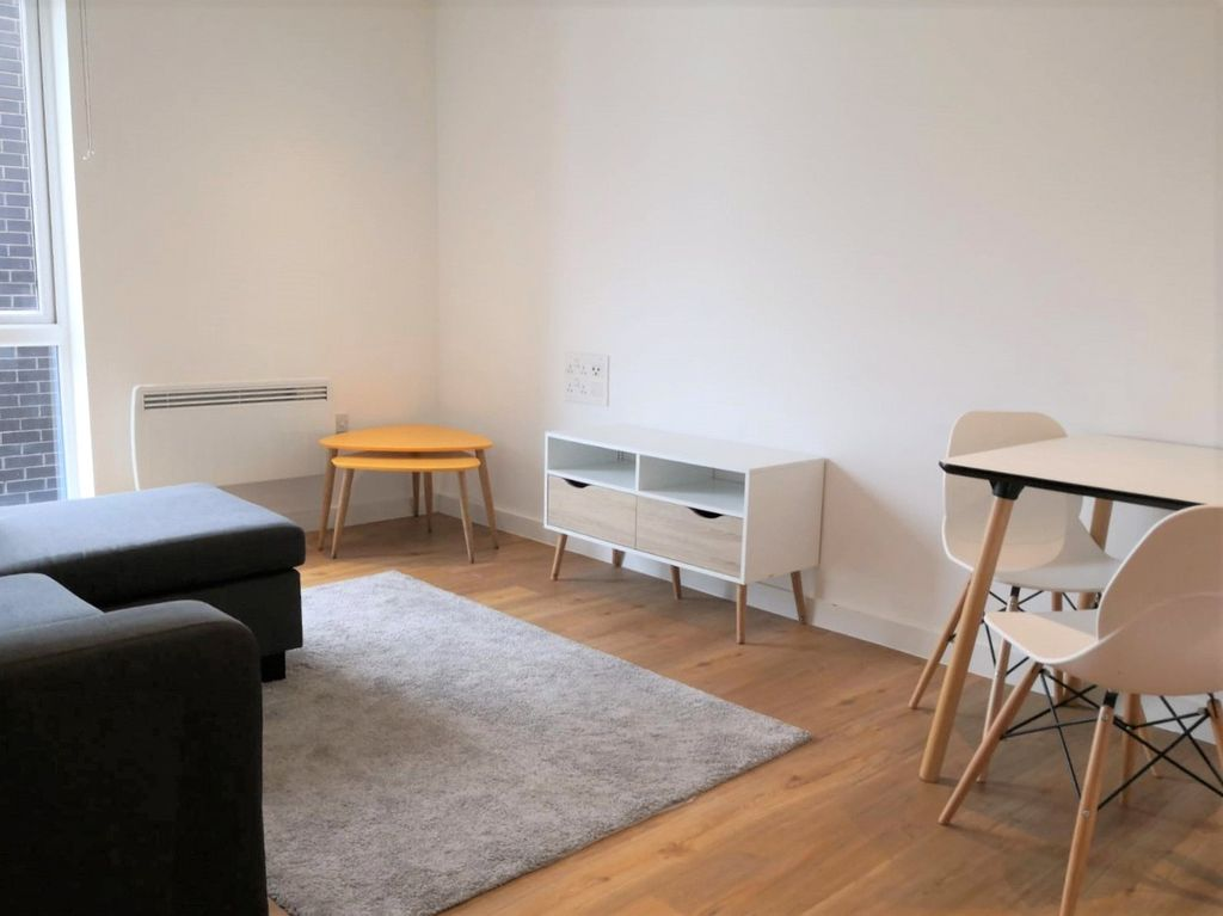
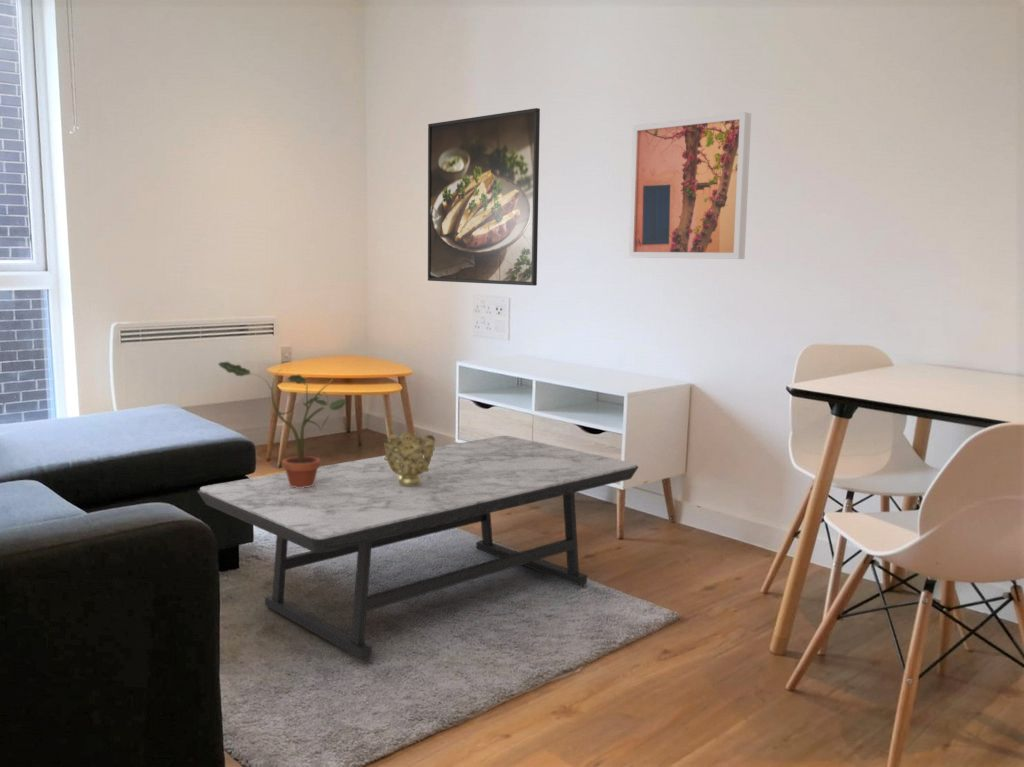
+ wall art (686, 189)
+ potted plant (288, 422)
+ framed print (479, 200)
+ decorative bowl (409, 458)
+ coffee table (431, 533)
